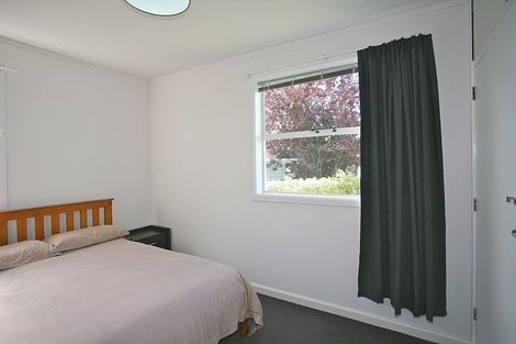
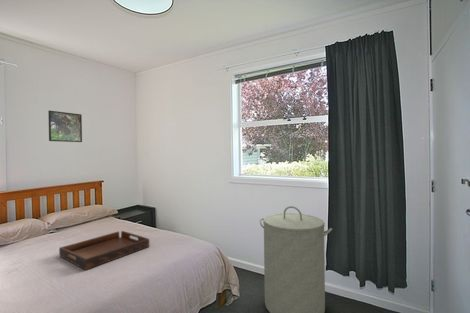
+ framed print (66, 127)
+ laundry hamper (293, 255)
+ serving tray (106, 247)
